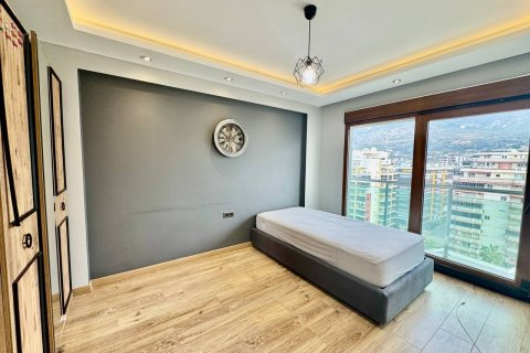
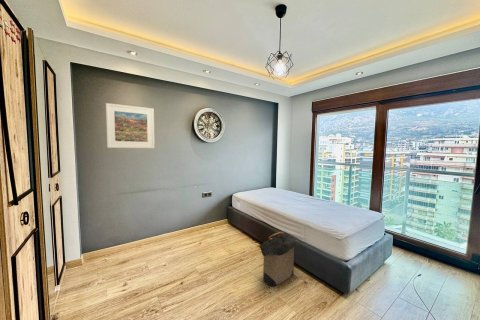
+ laundry hamper (278, 252)
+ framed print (131, 127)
